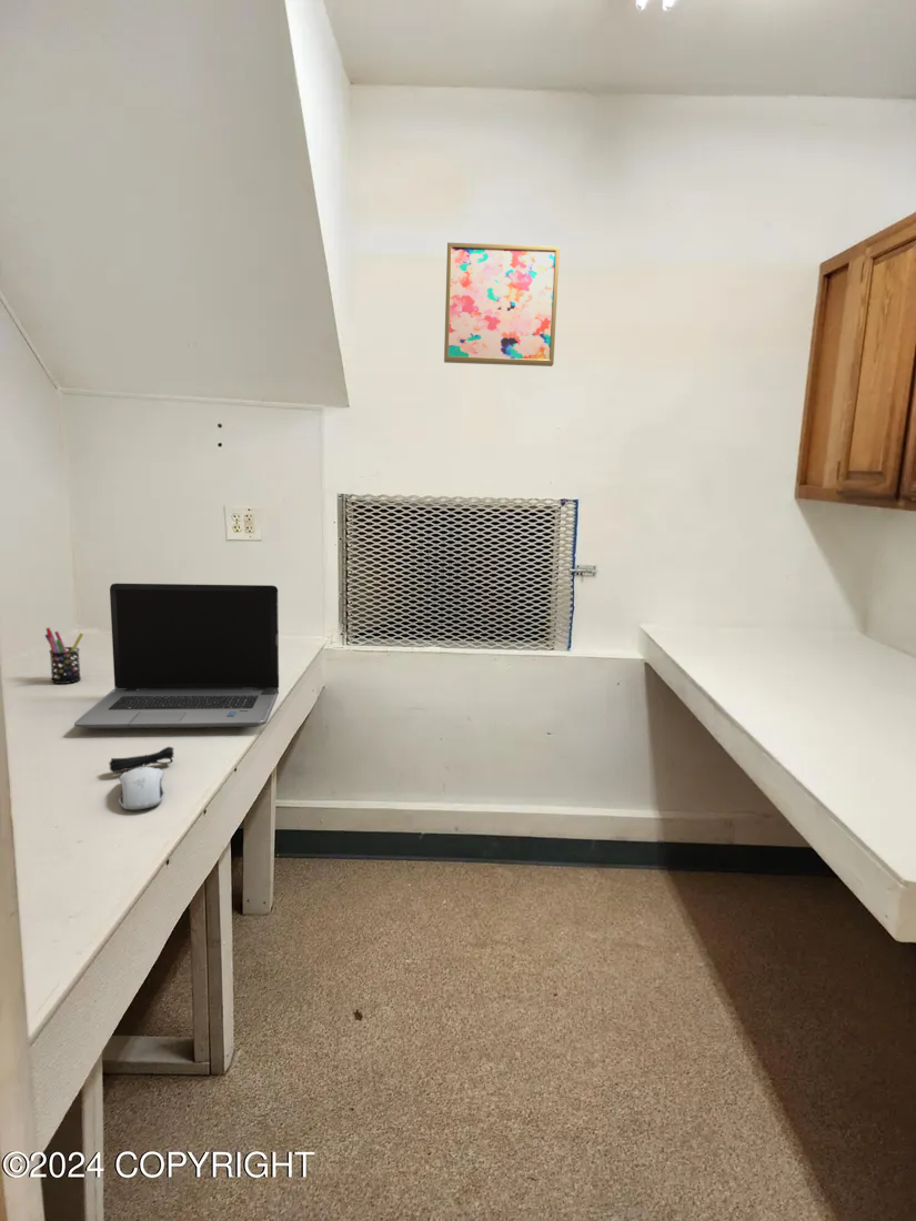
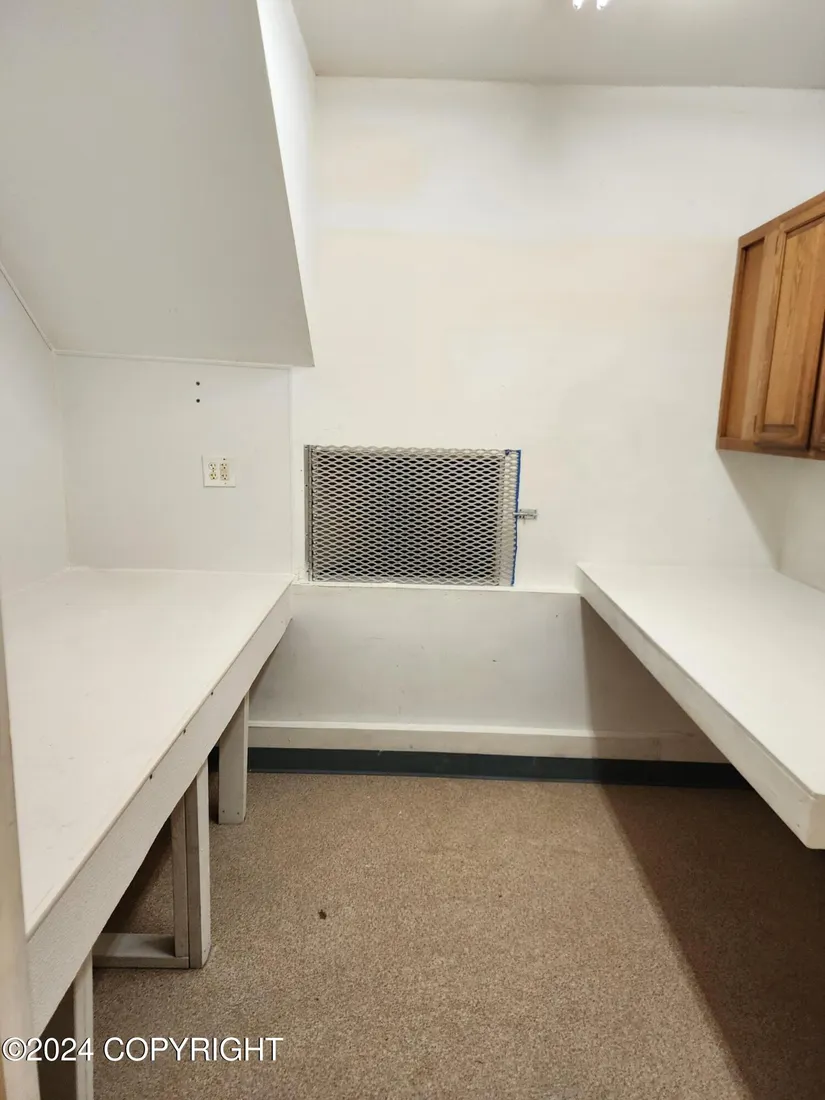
- computer mouse (143, 774)
- wall art (501, 305)
- pen holder (61, 654)
- laptop computer (183, 654)
